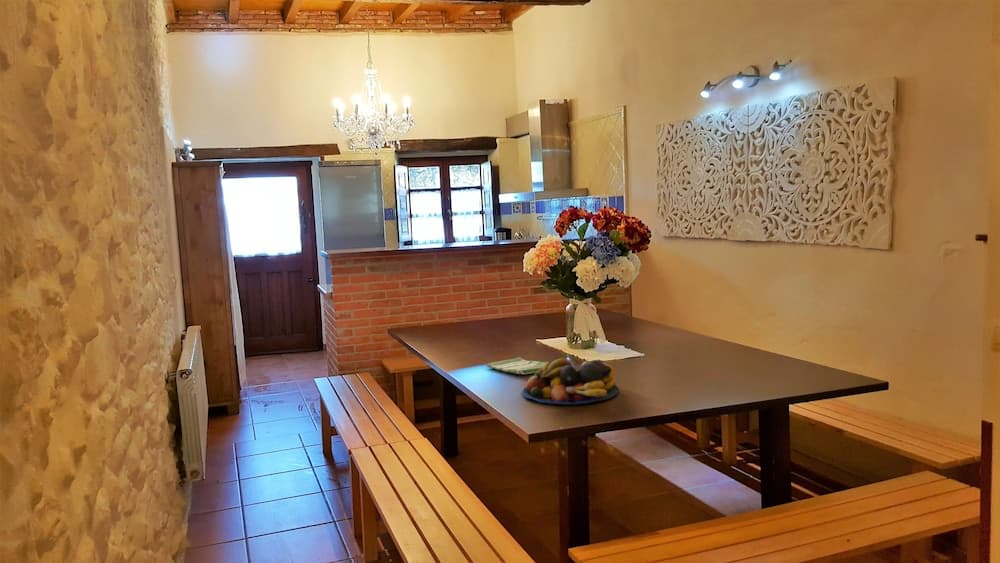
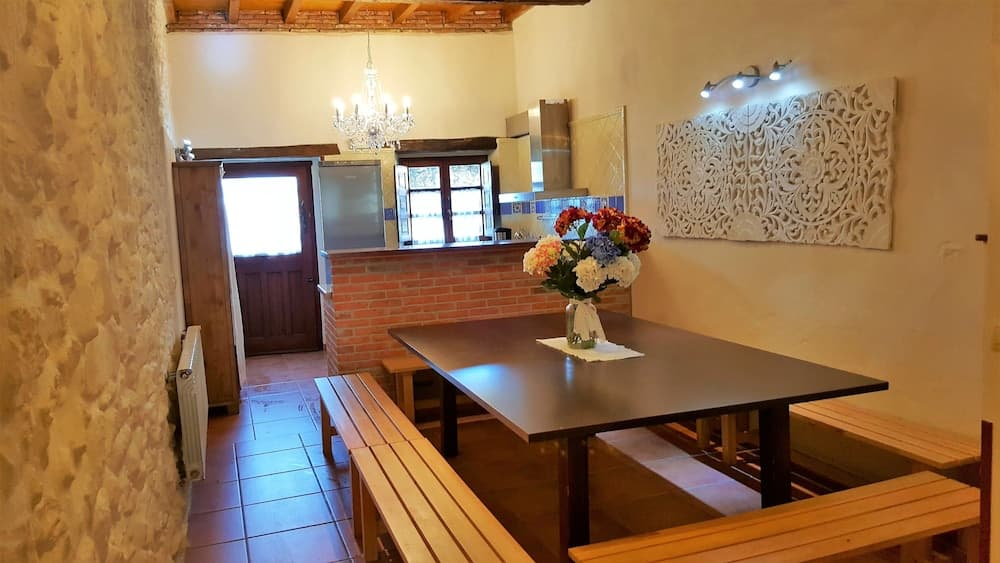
- dish towel (520, 365)
- fruit bowl (568, 375)
